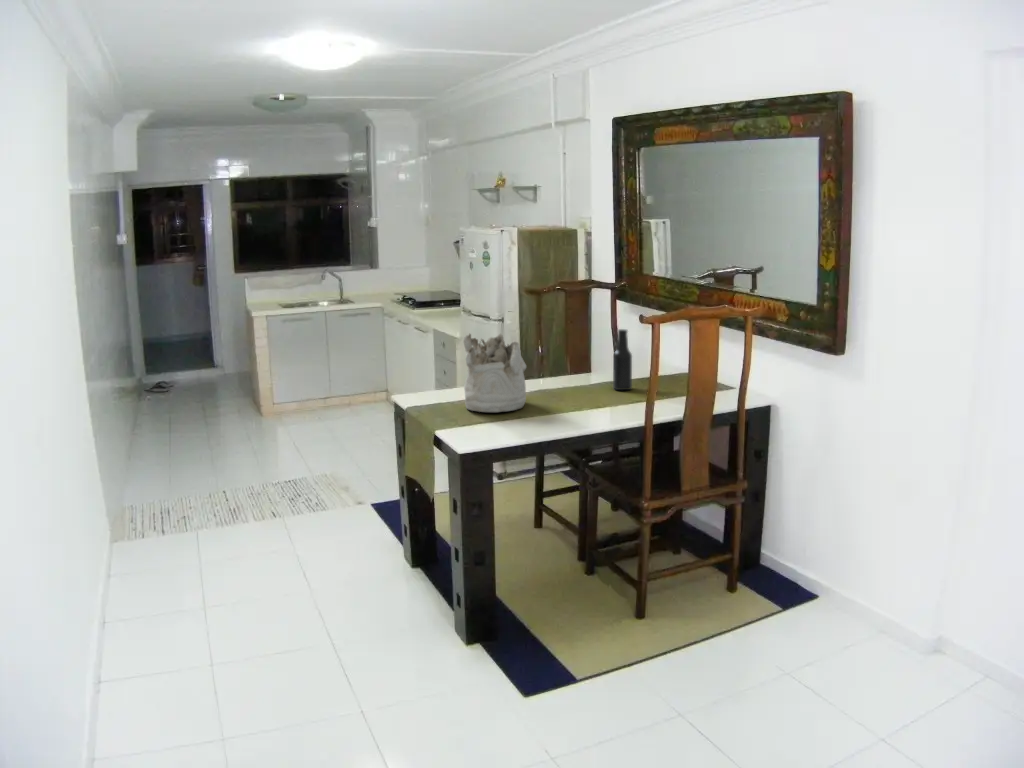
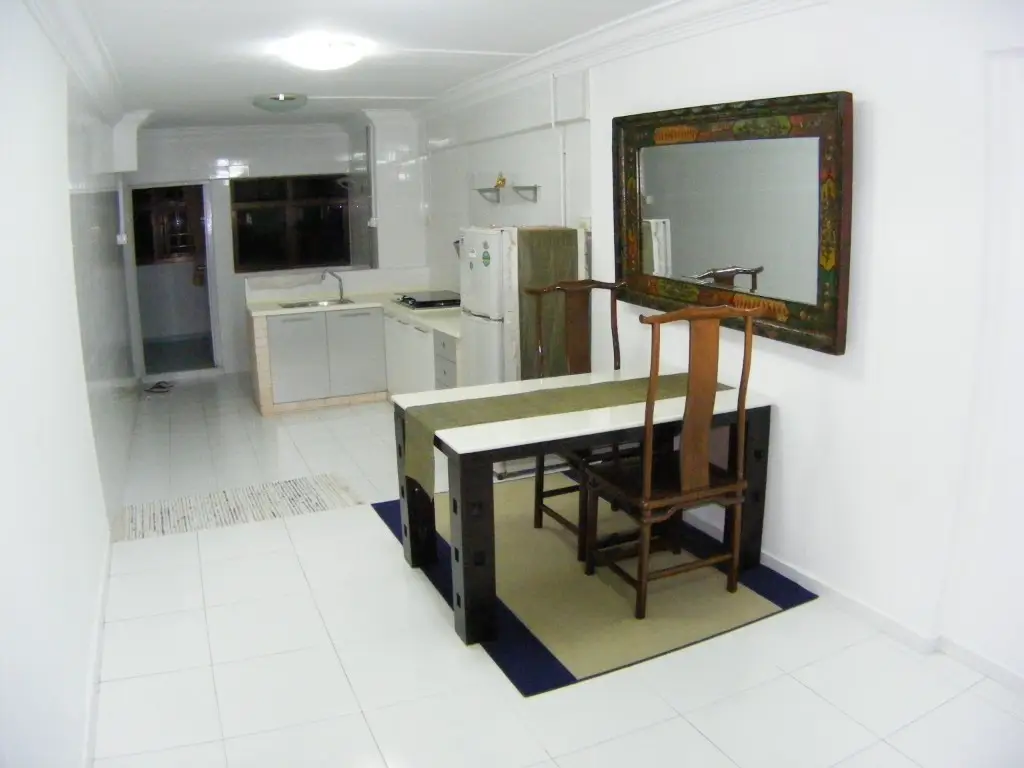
- beer bottle (622, 359)
- mineral sample (495, 370)
